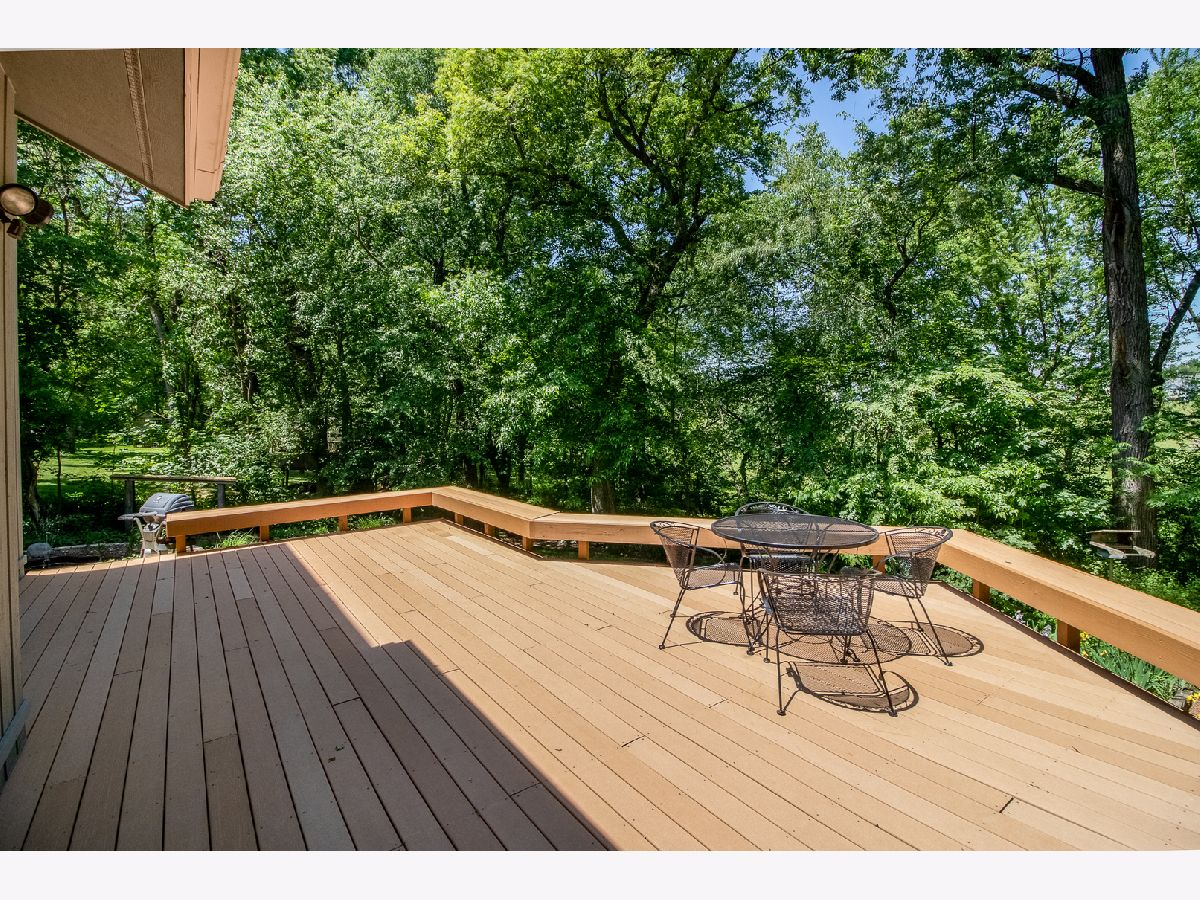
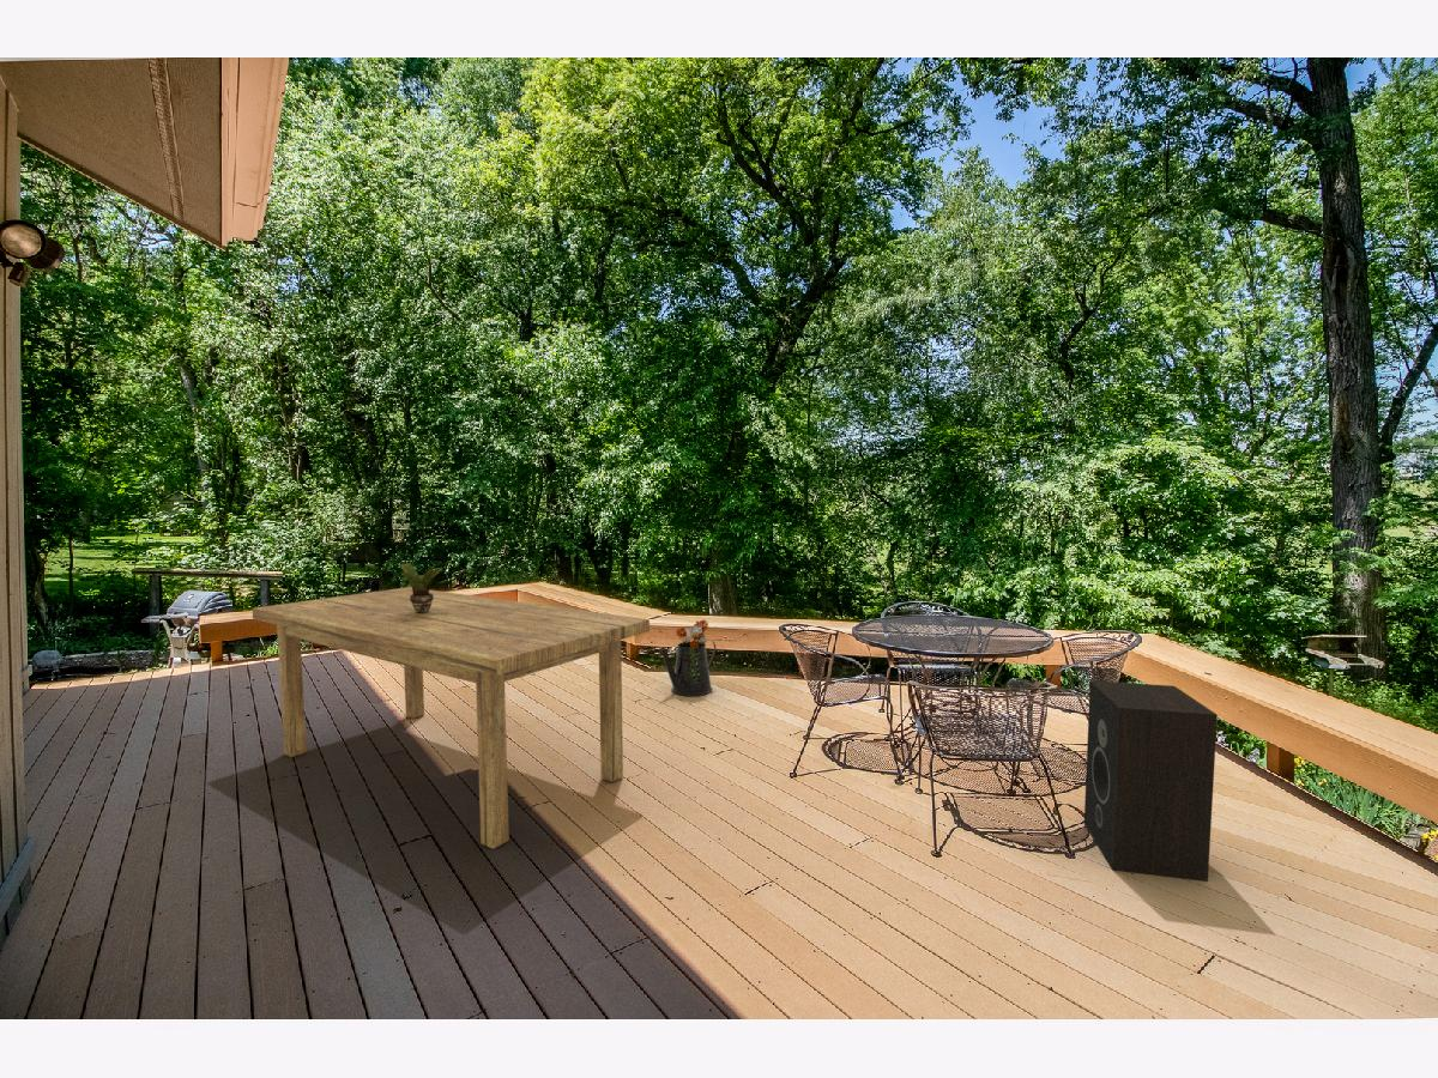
+ speaker (1144, 774)
+ potted plant (419, 588)
+ watering can (690, 655)
+ dining table (447, 676)
